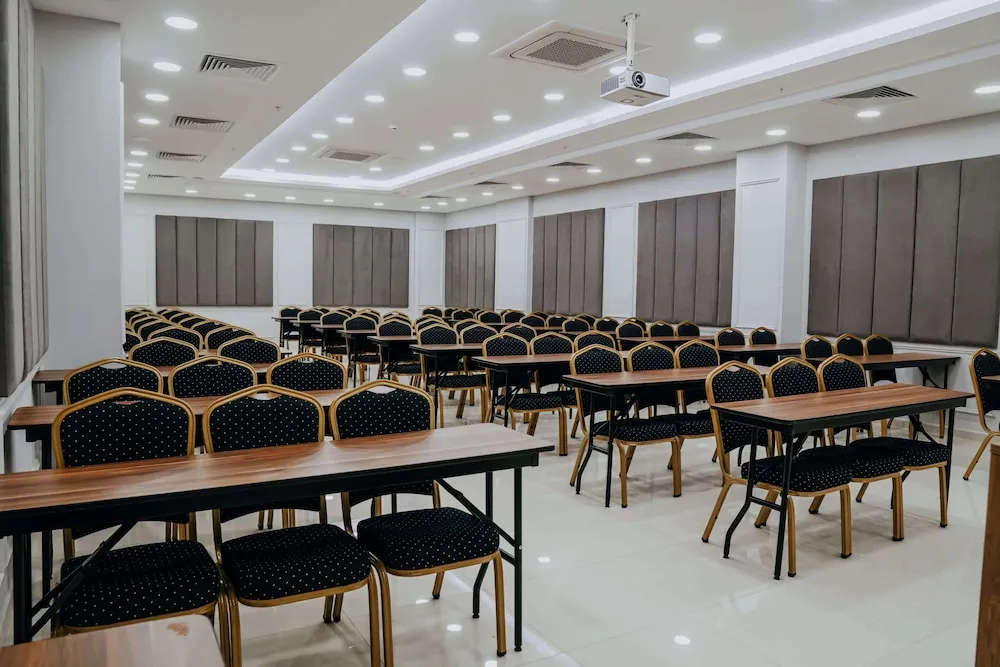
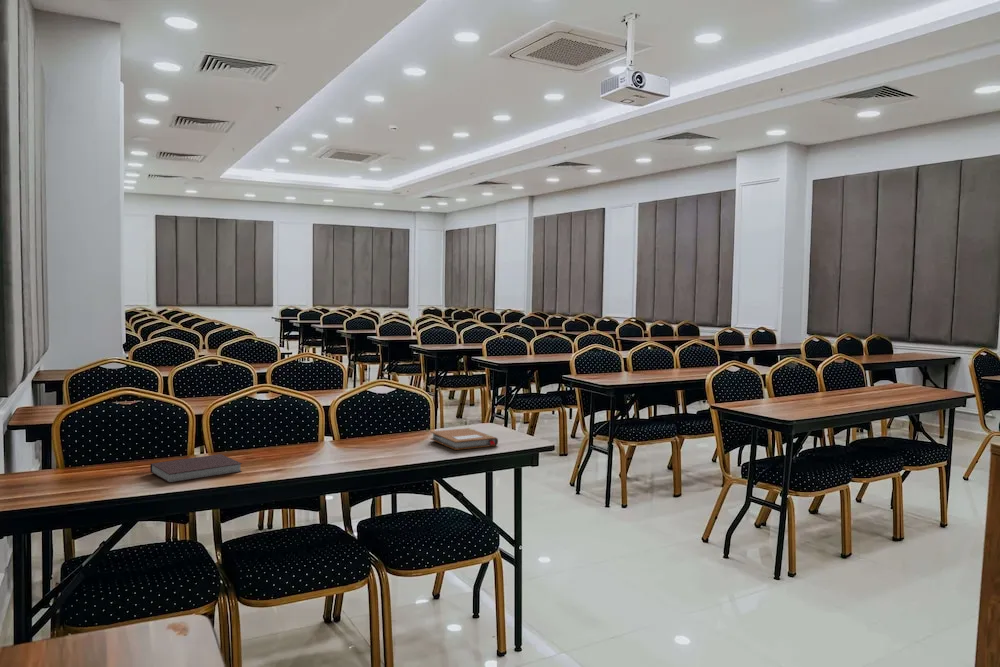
+ notebook (196, 467)
+ notebook (464, 438)
